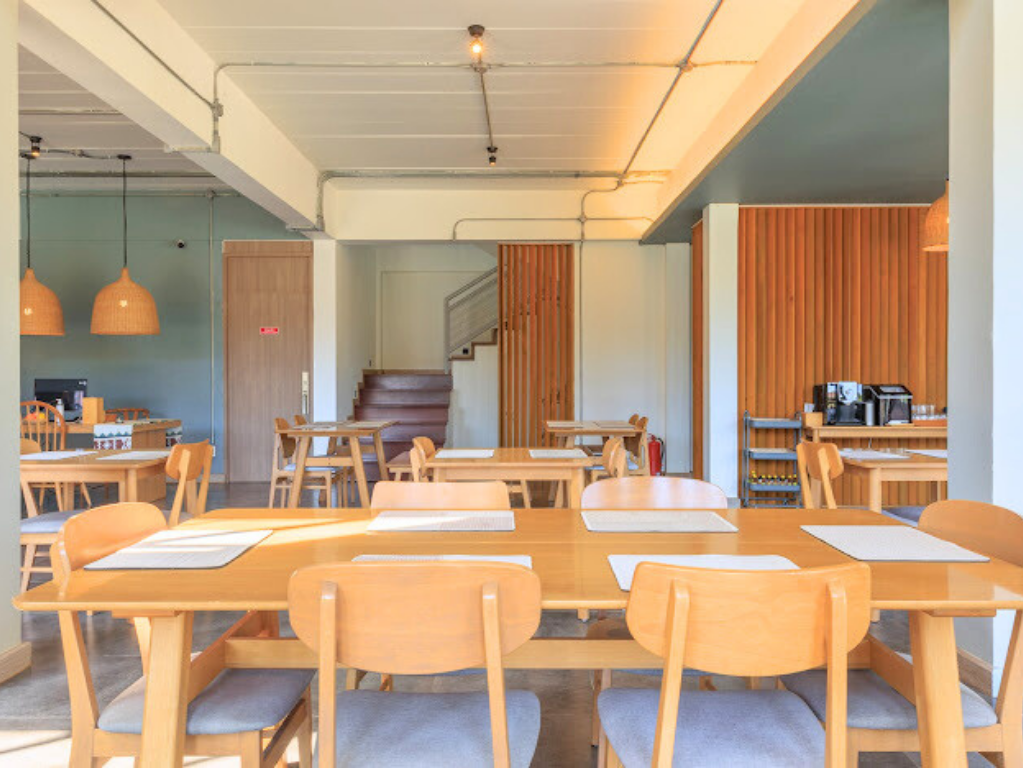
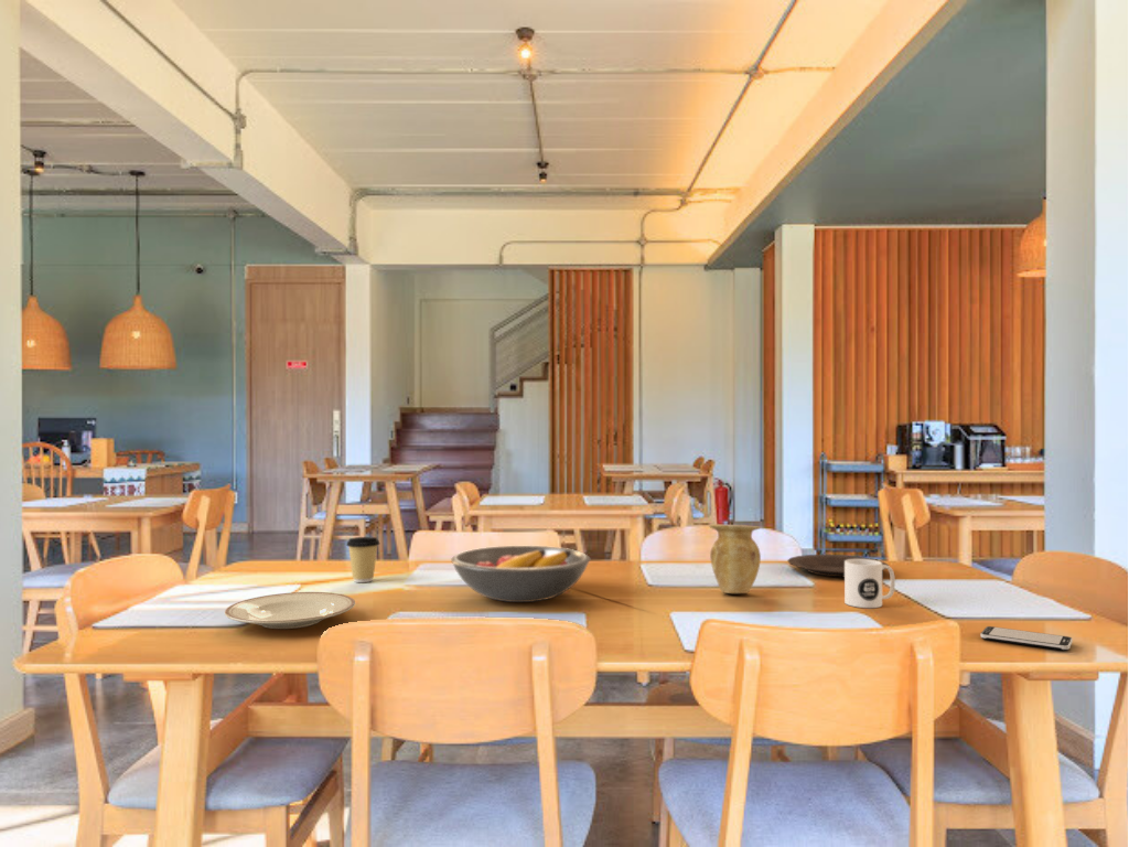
+ plate (291, 613)
+ mug (870, 582)
+ smartphone (1025, 637)
+ coffee cup (363, 558)
+ fruit bowl (520, 570)
+ plate (837, 567)
+ vase (734, 557)
